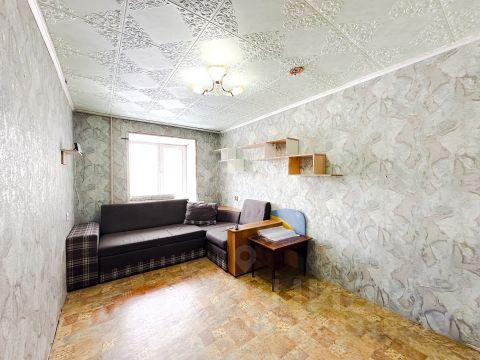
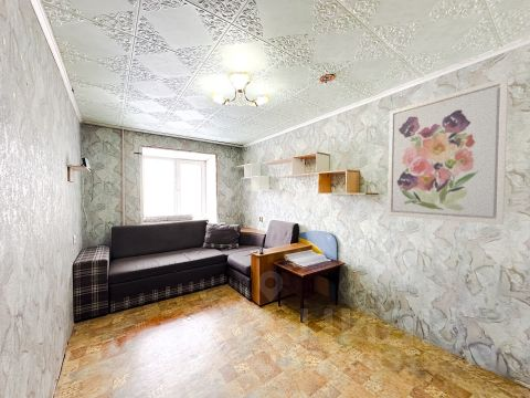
+ wall art (437, 158)
